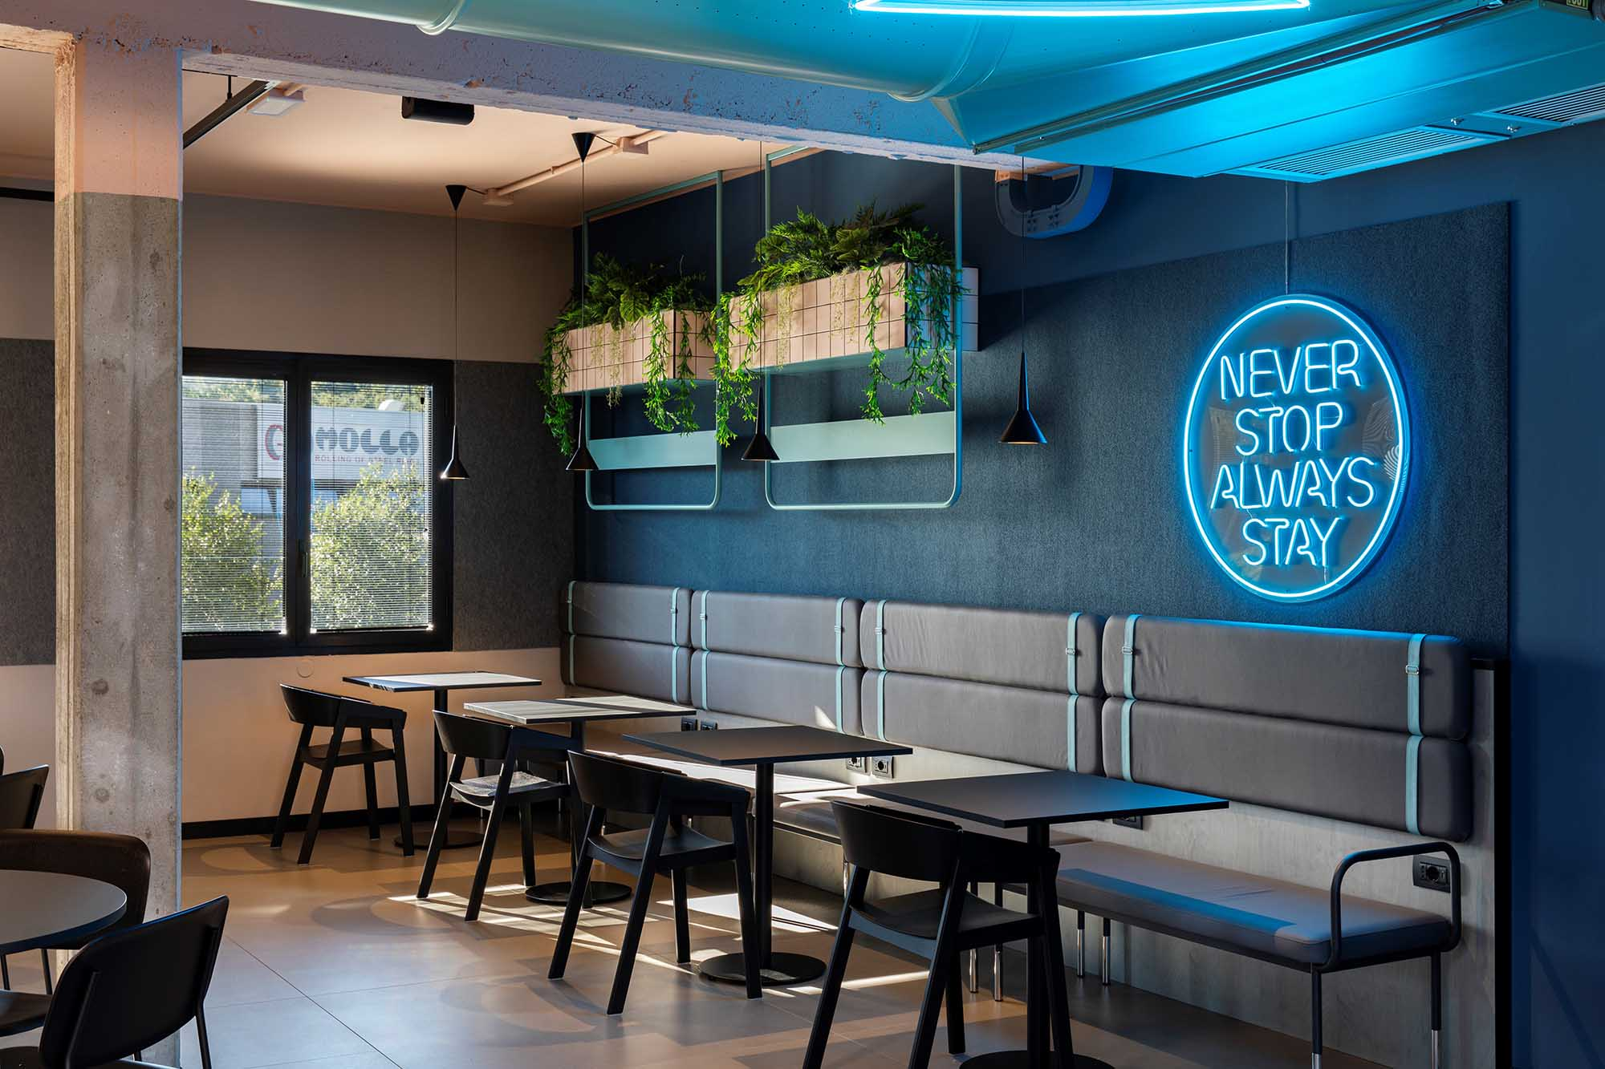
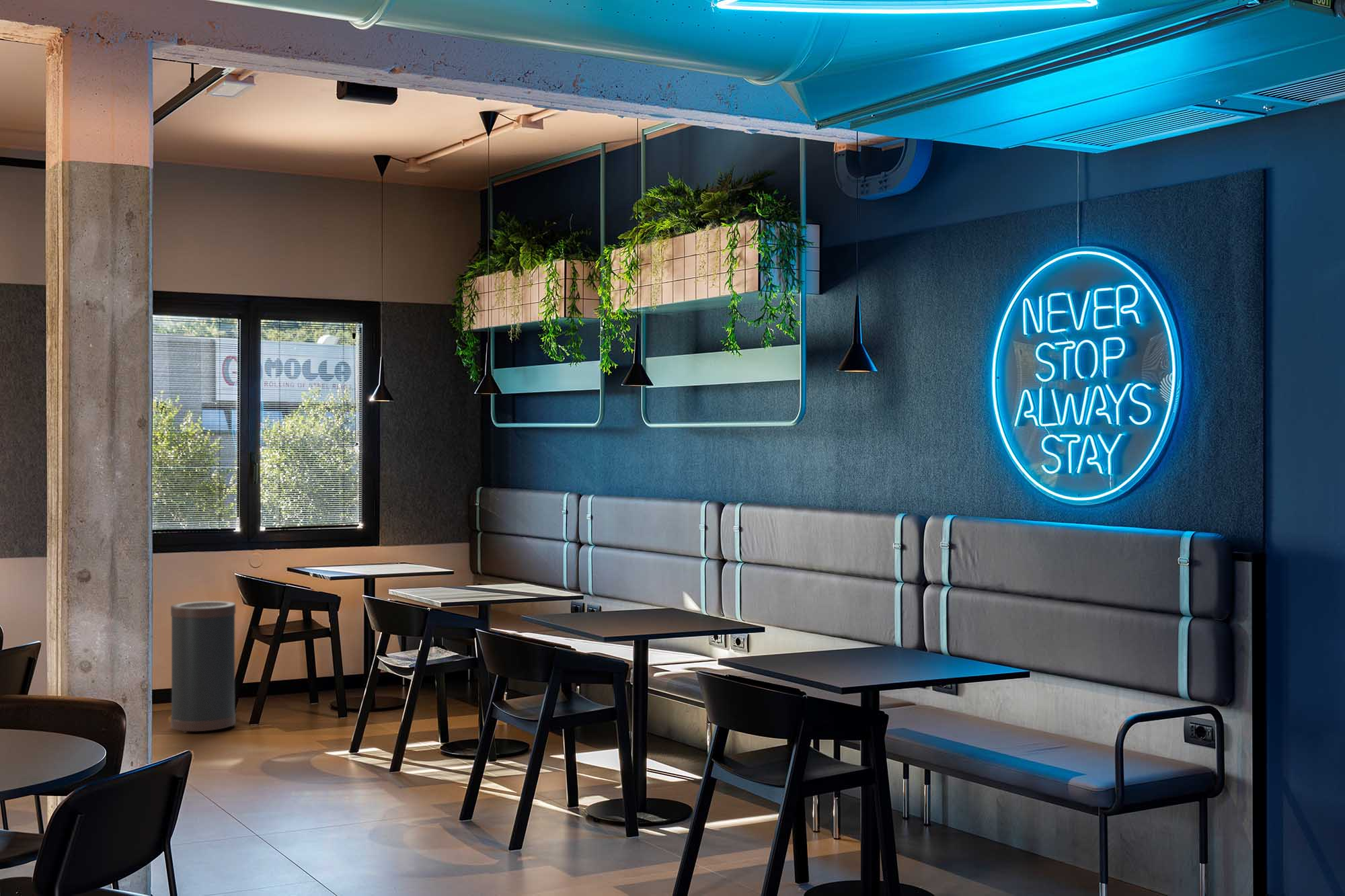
+ trash can (203, 666)
